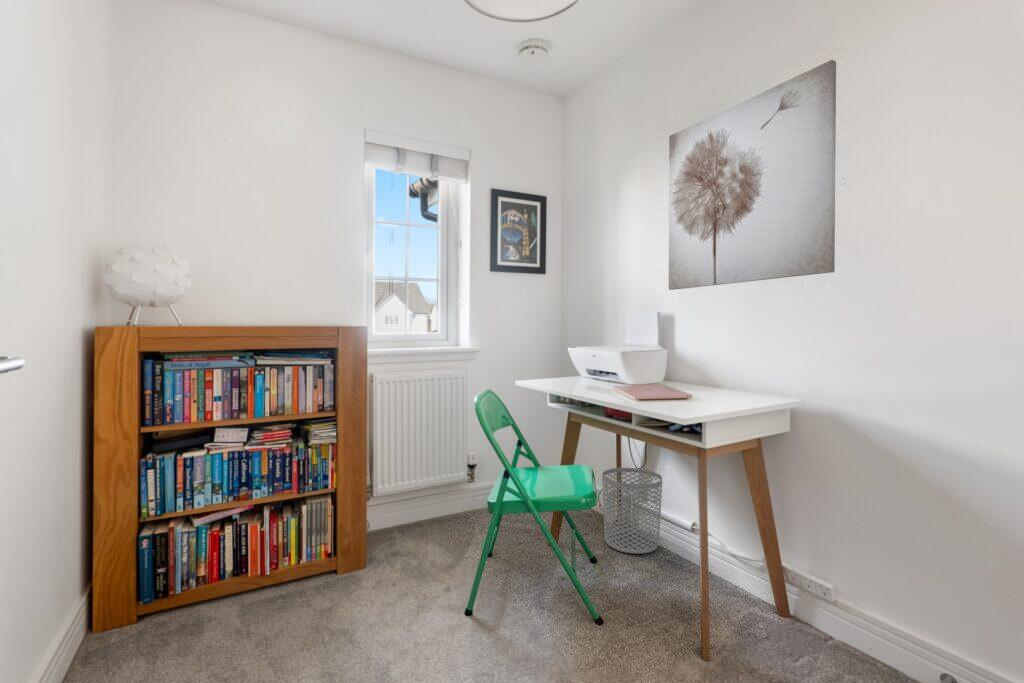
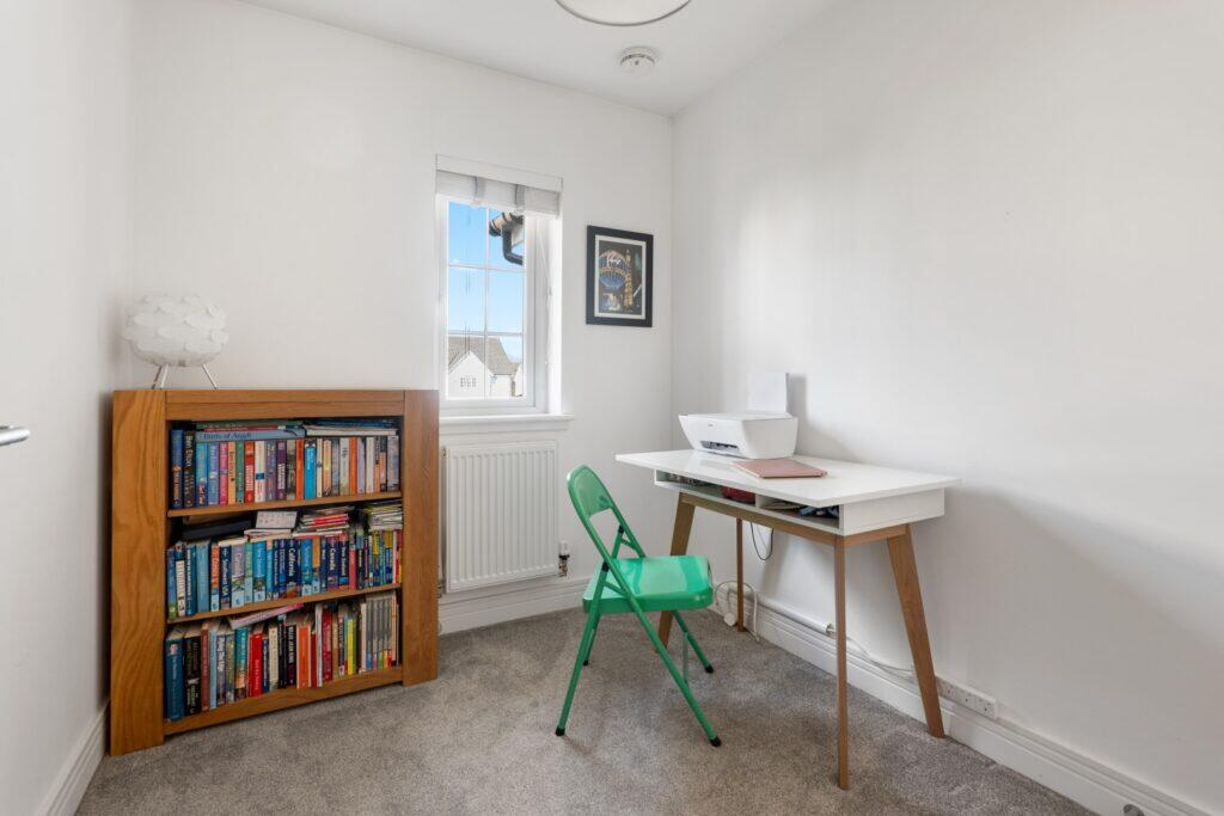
- wall art (739, 193)
- waste bin (631, 509)
